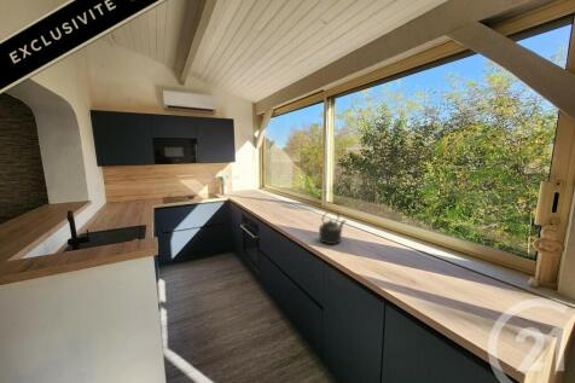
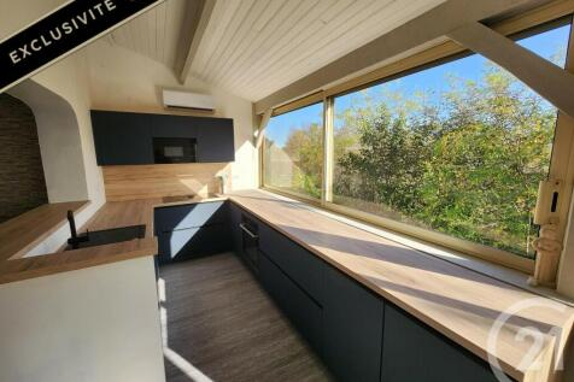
- kettle (333, 225)
